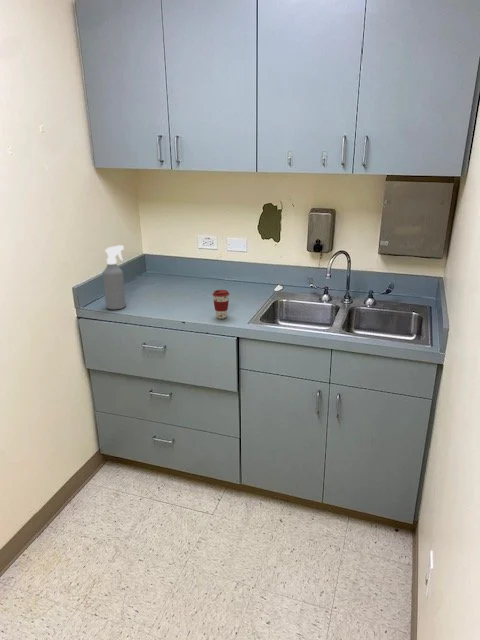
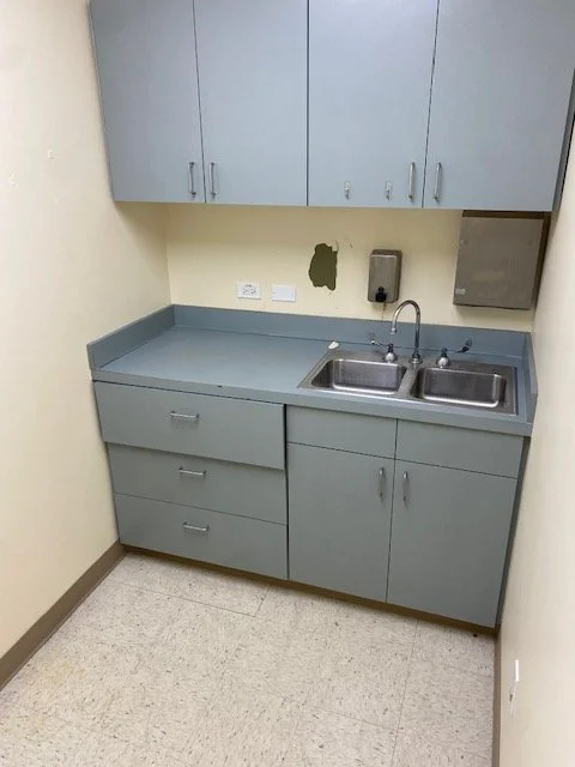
- coffee cup (221, 304)
- spray bottle (115, 277)
